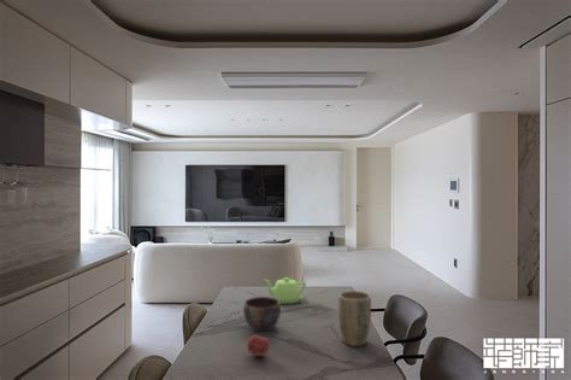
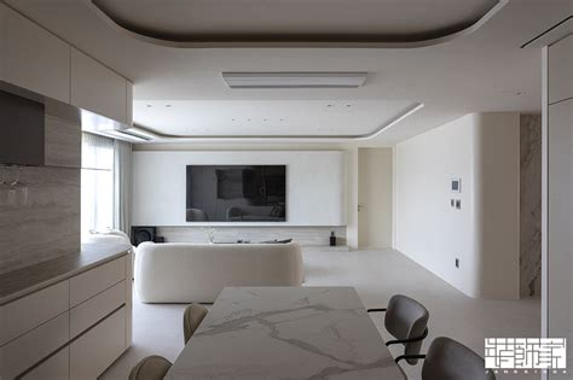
- teapot (284, 288)
- apple (258, 345)
- plant pot (354, 317)
- bowl (261, 314)
